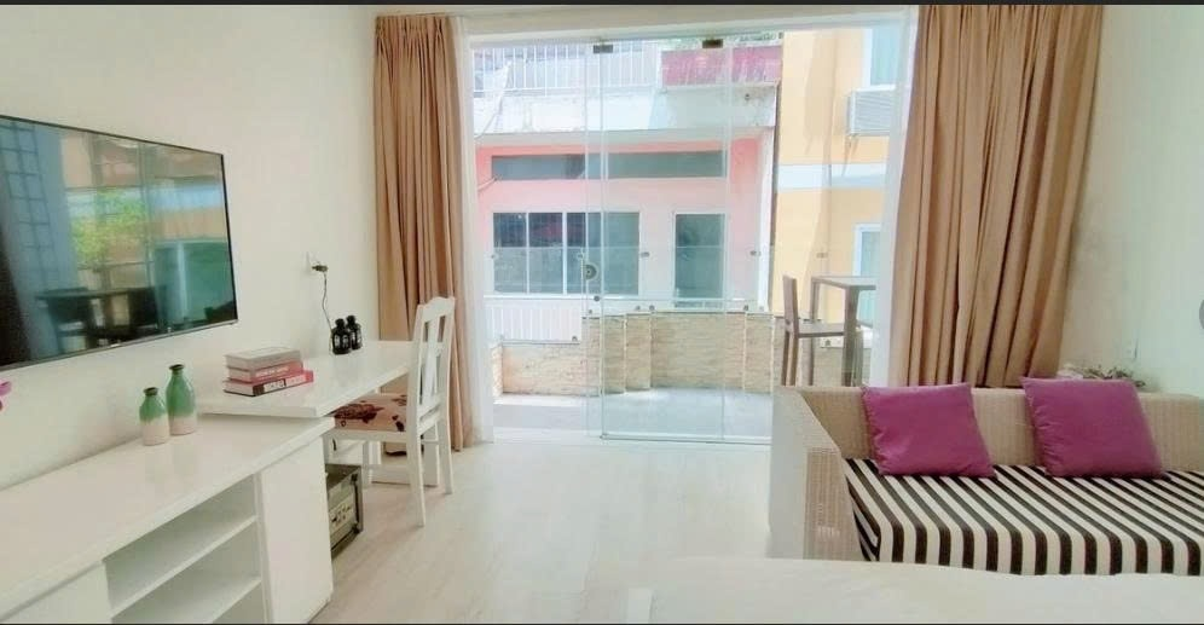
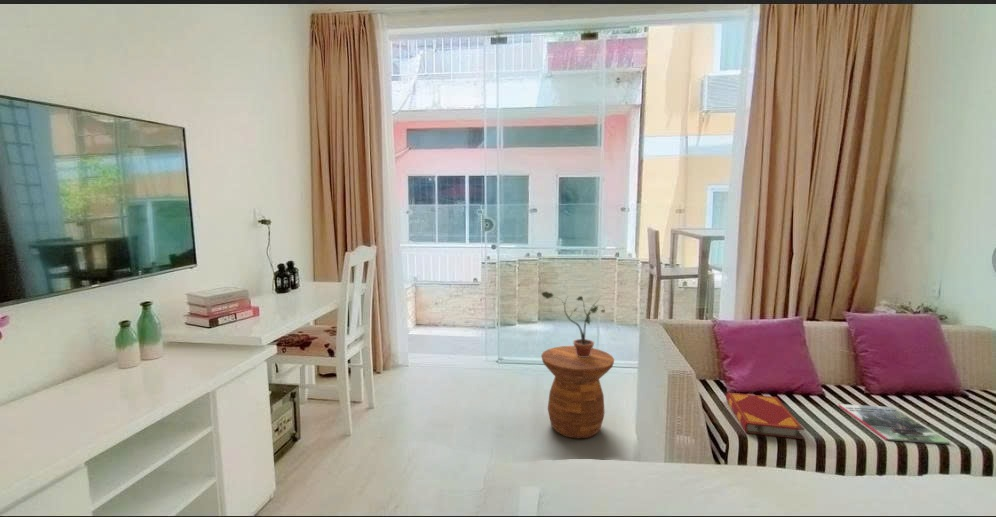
+ side table (576, 392)
+ magazine (889, 422)
+ hardback book (761, 413)
+ potted plant (577, 323)
